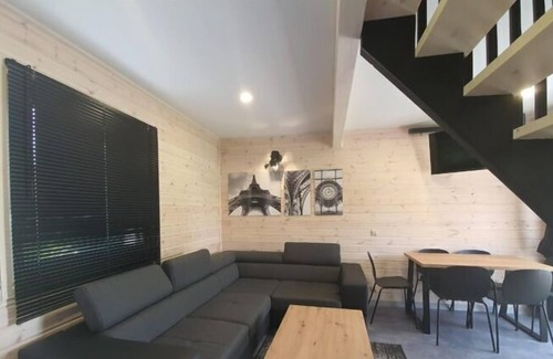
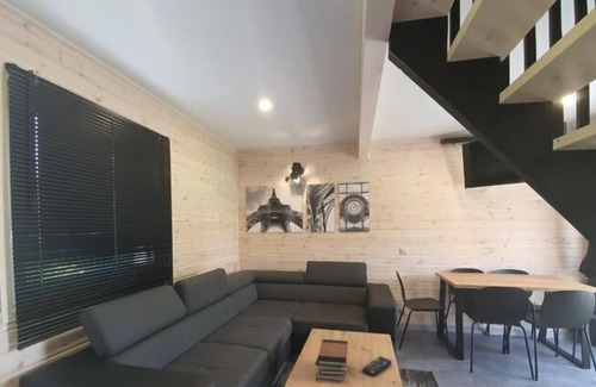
+ remote control (377, 366)
+ book stack (333, 360)
